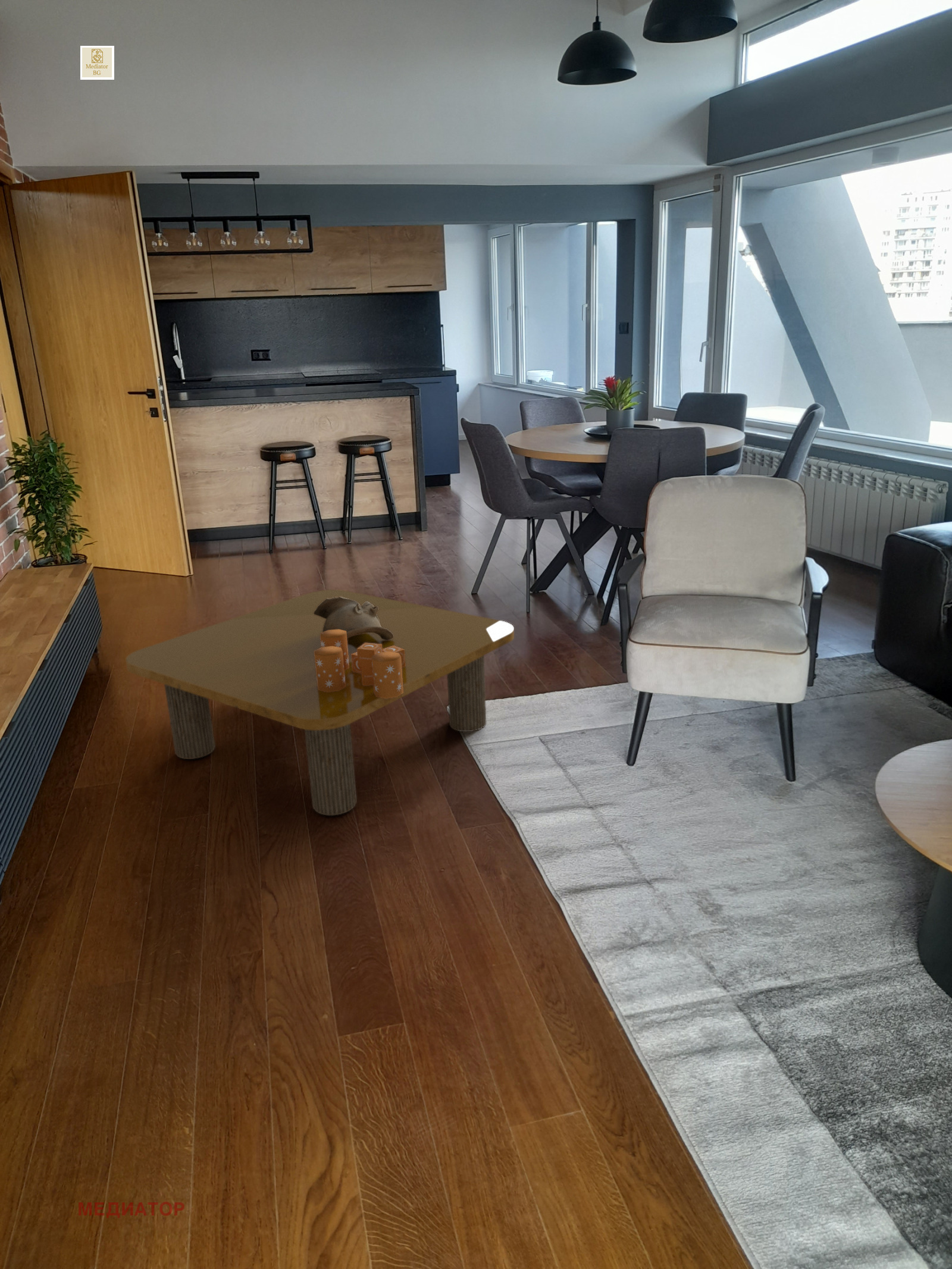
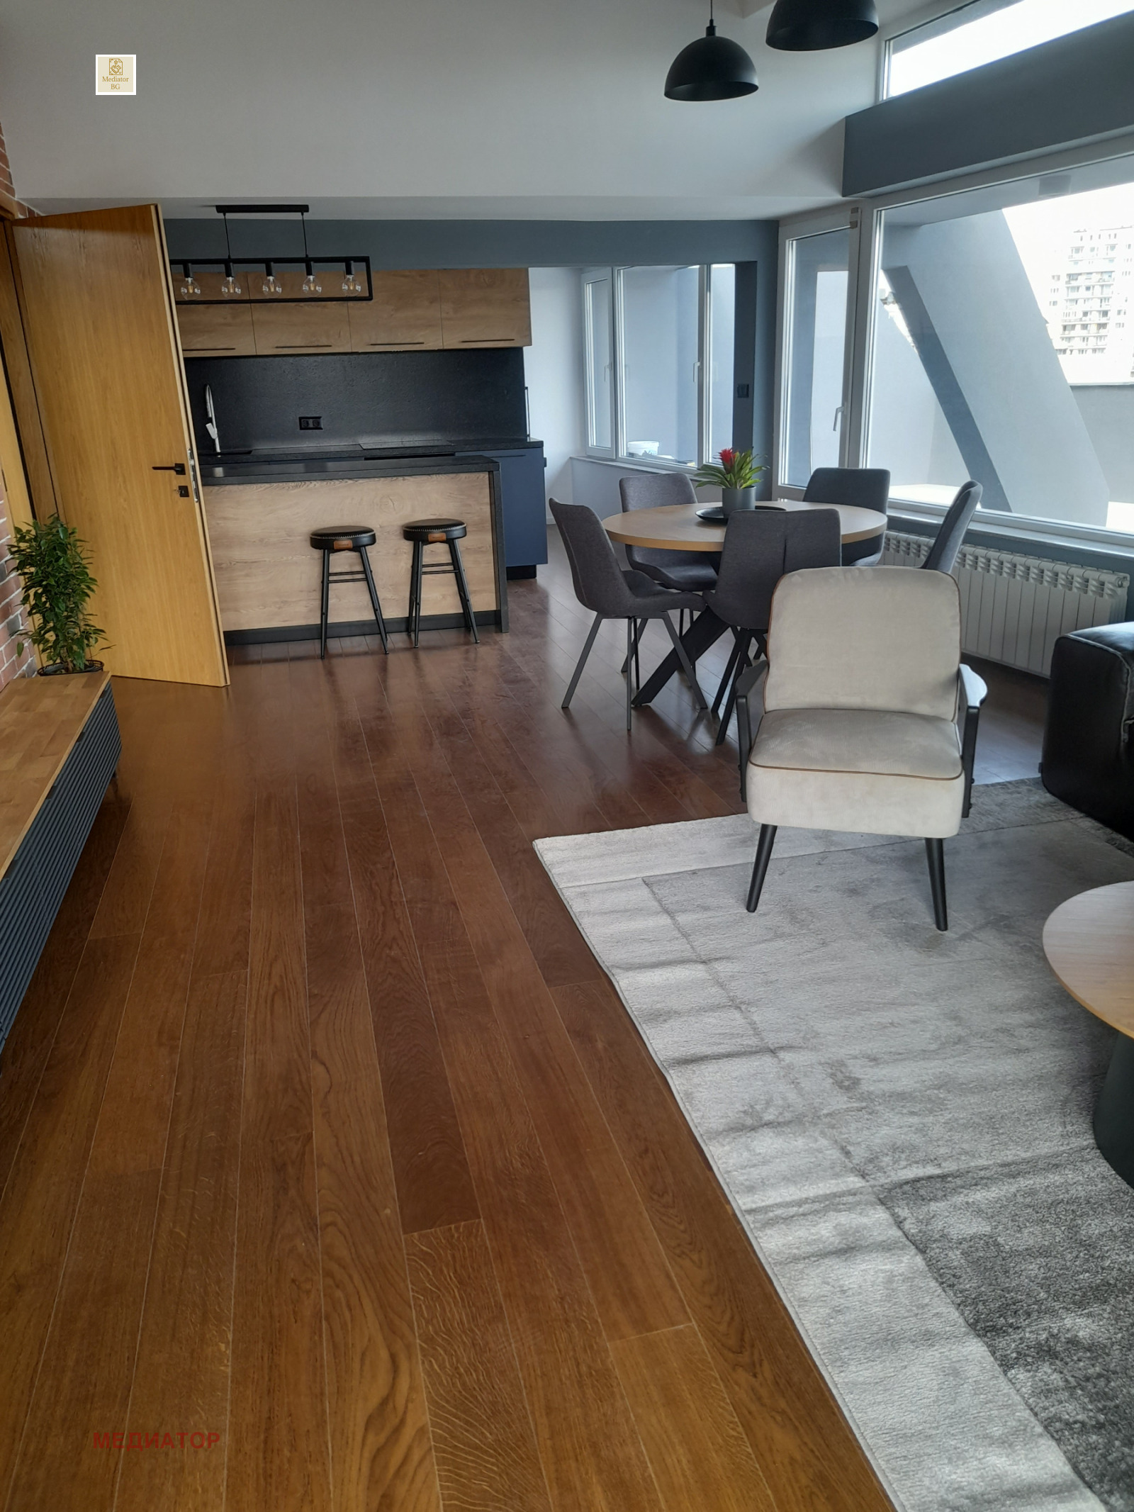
- coffee table (330, 691)
- candle (360, 661)
- decorative bowl (352, 618)
